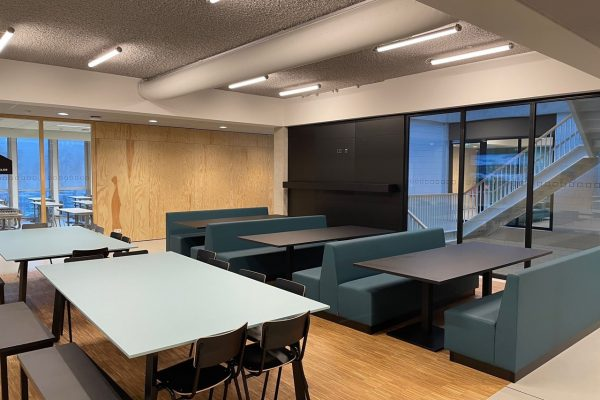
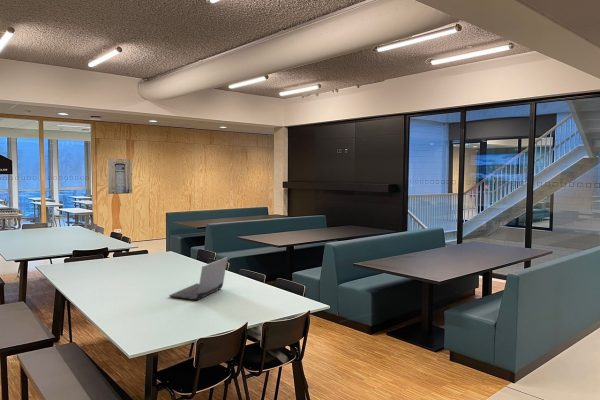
+ wall art (120, 176)
+ laptop computer (200, 277)
